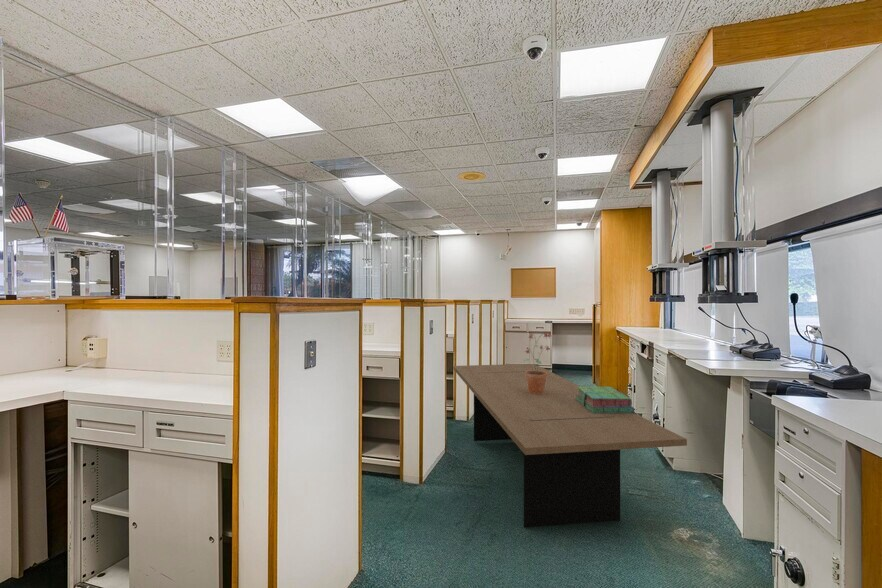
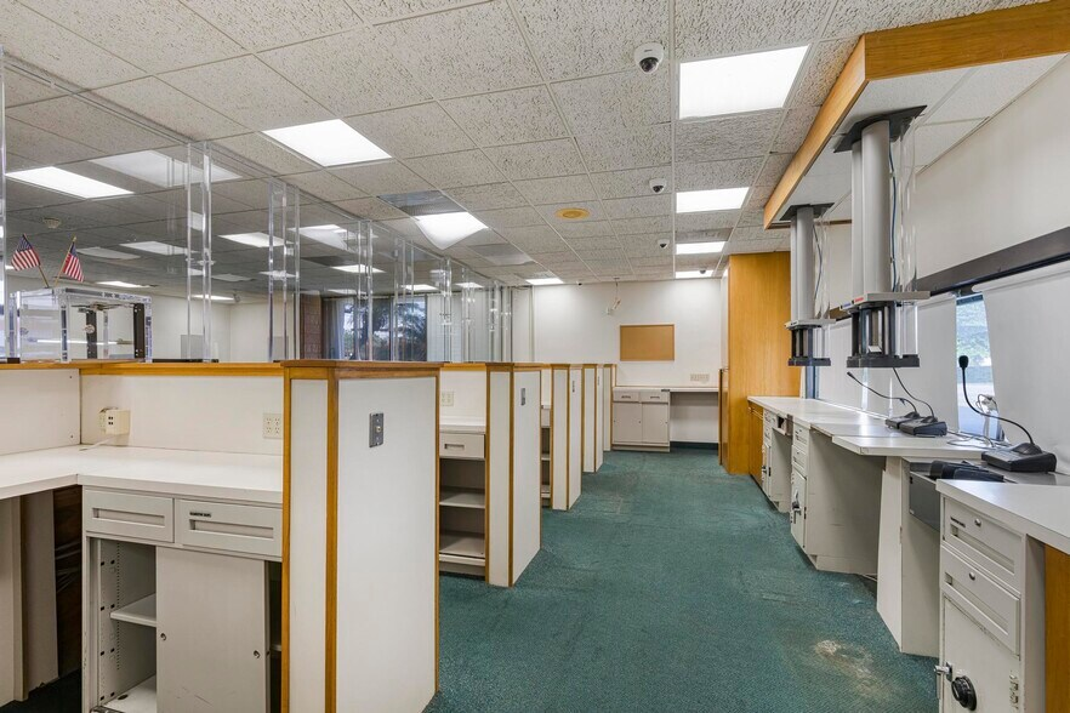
- potted plant (536, 361)
- dining table (531, 431)
- stack of books (602, 398)
